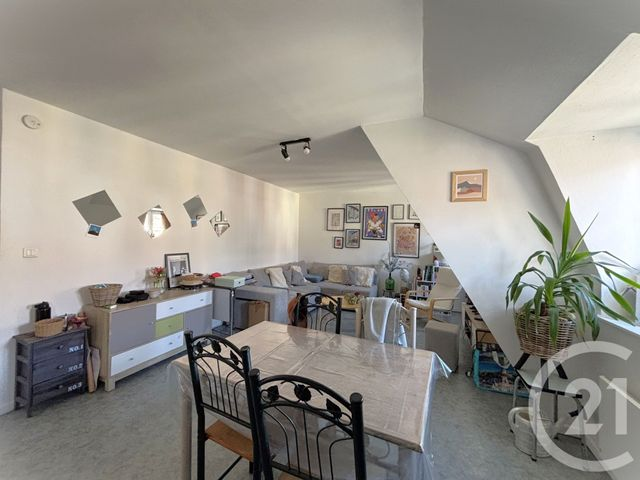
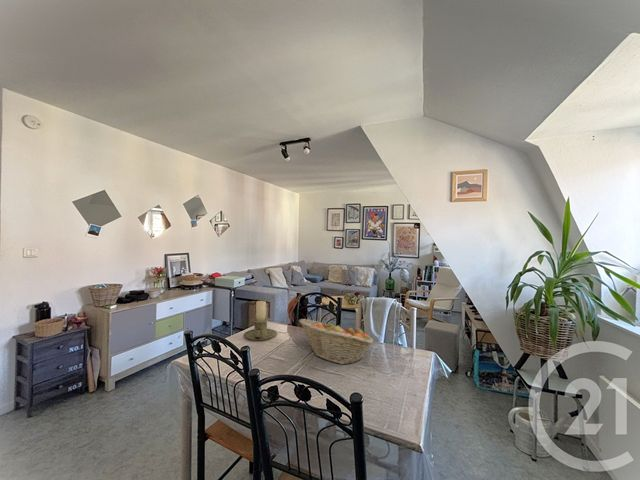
+ candle holder (260, 318)
+ fruit basket (334, 336)
